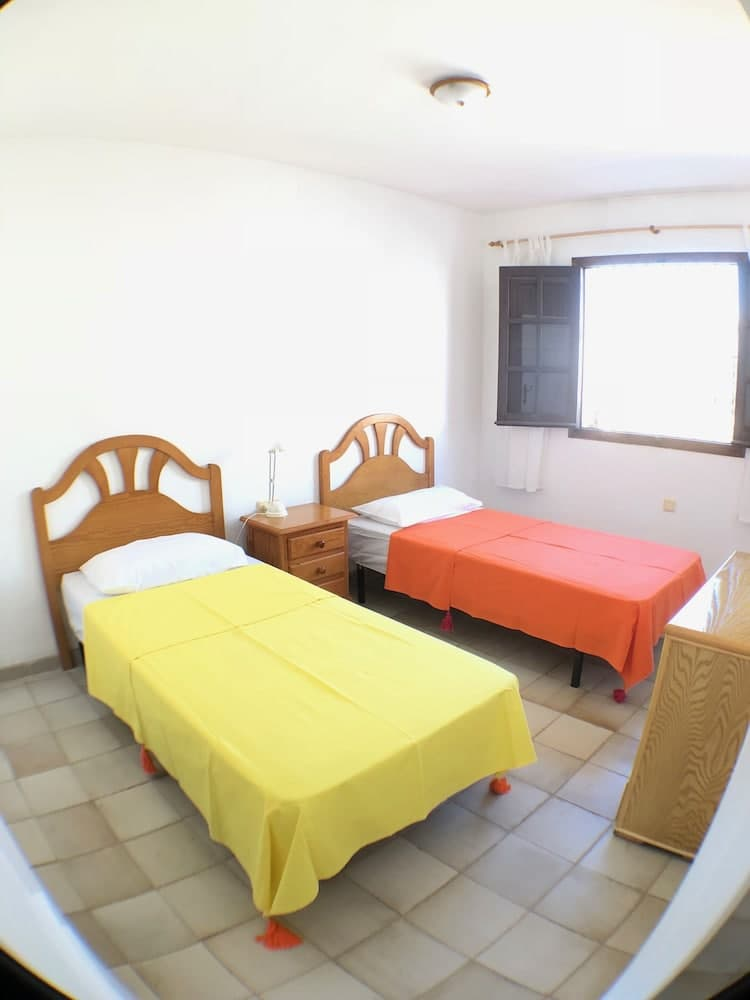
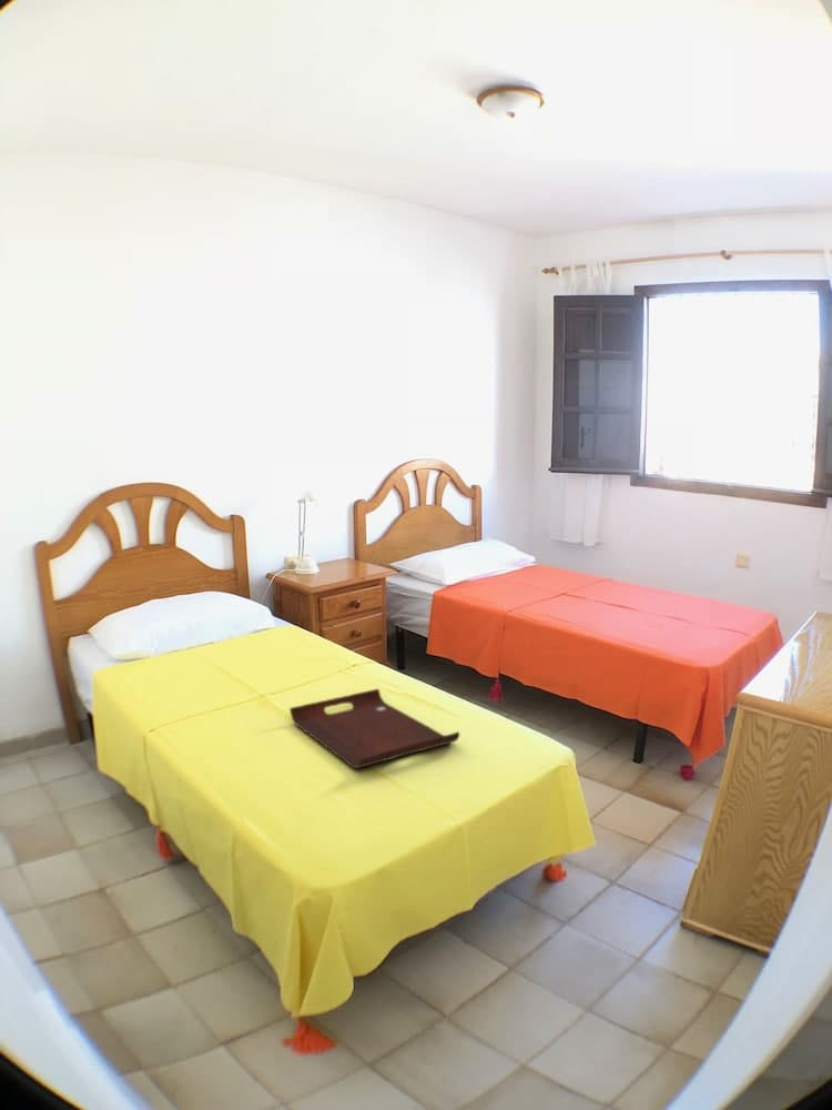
+ serving tray (371, 726)
